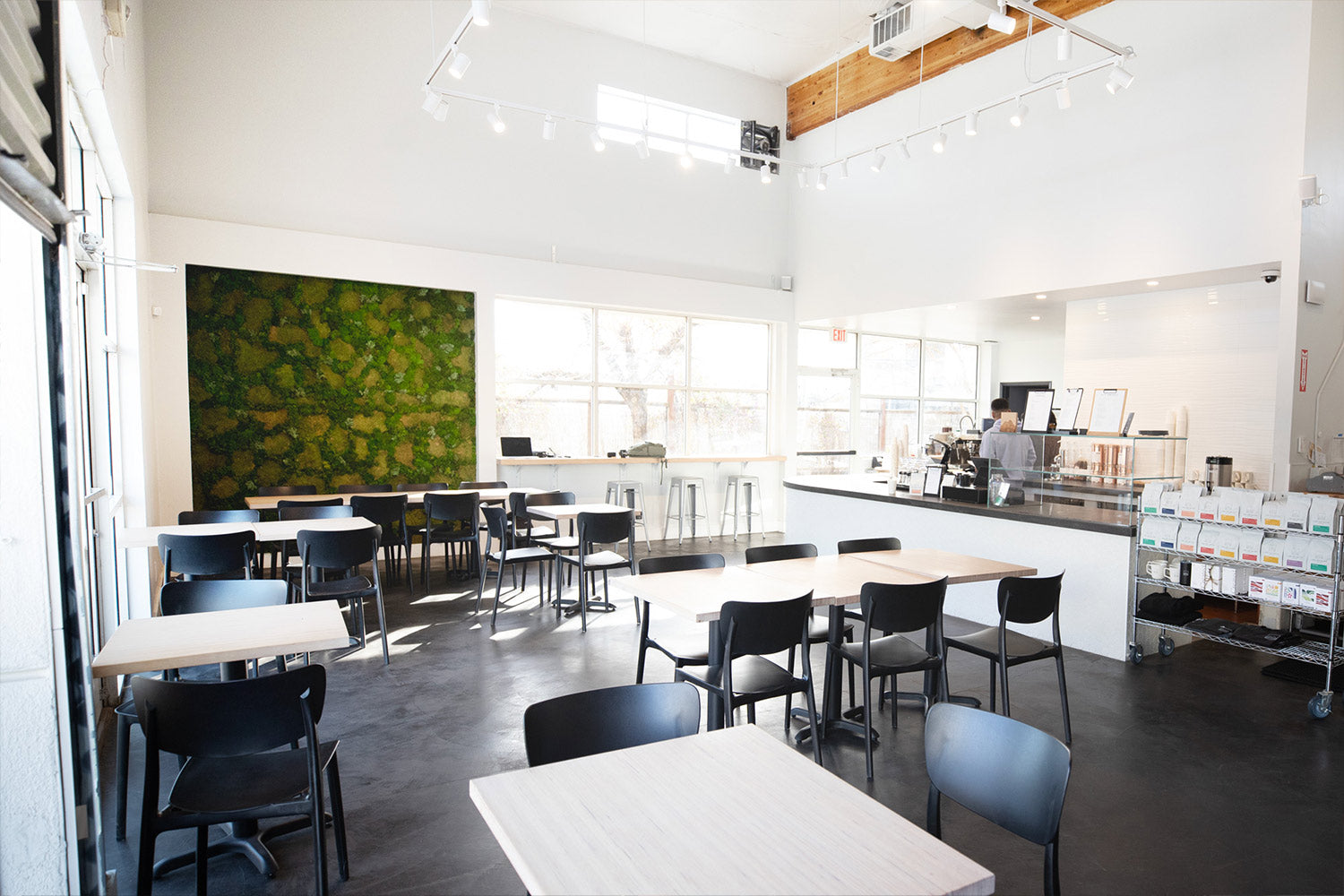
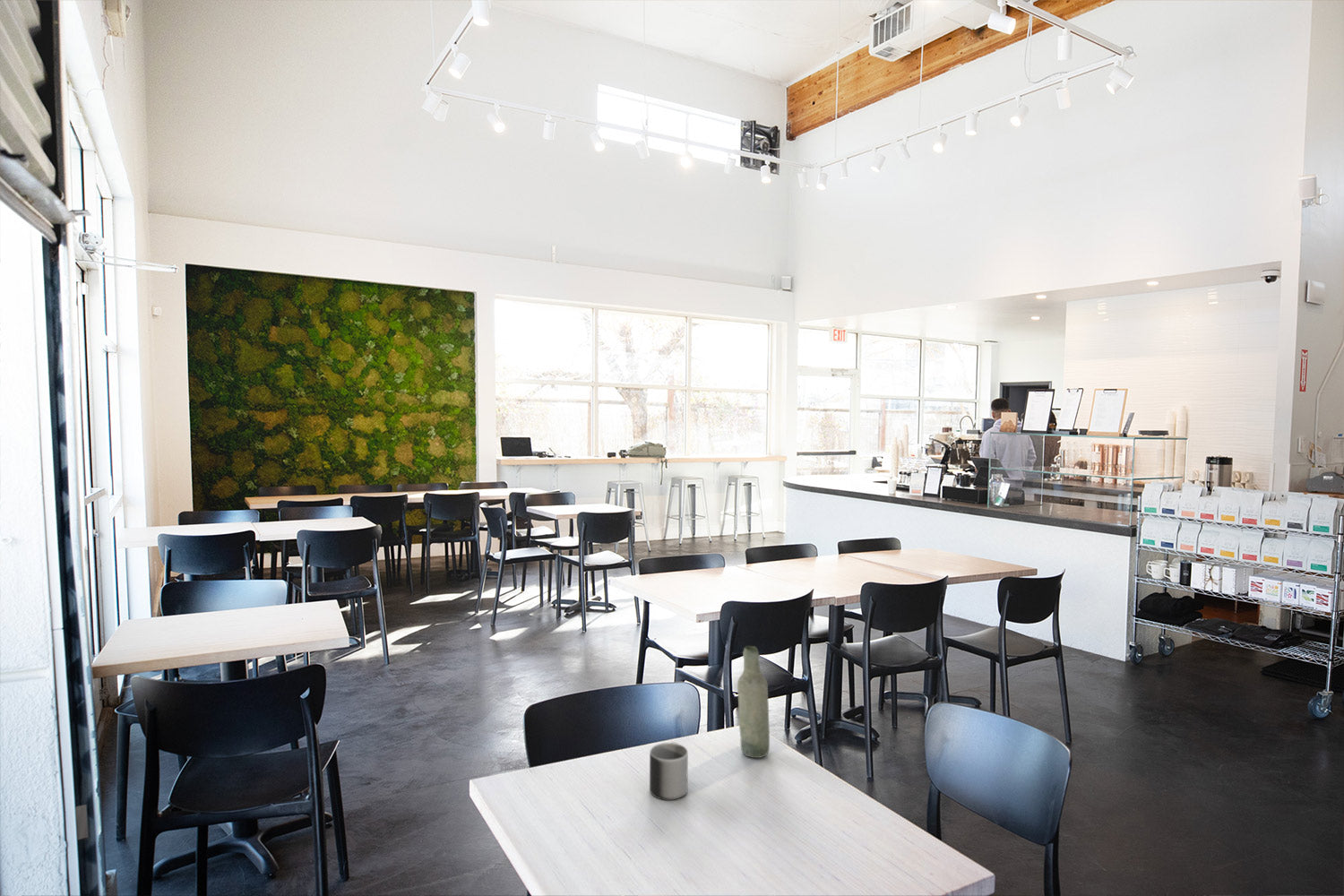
+ bottle (754, 700)
+ mug (671, 766)
